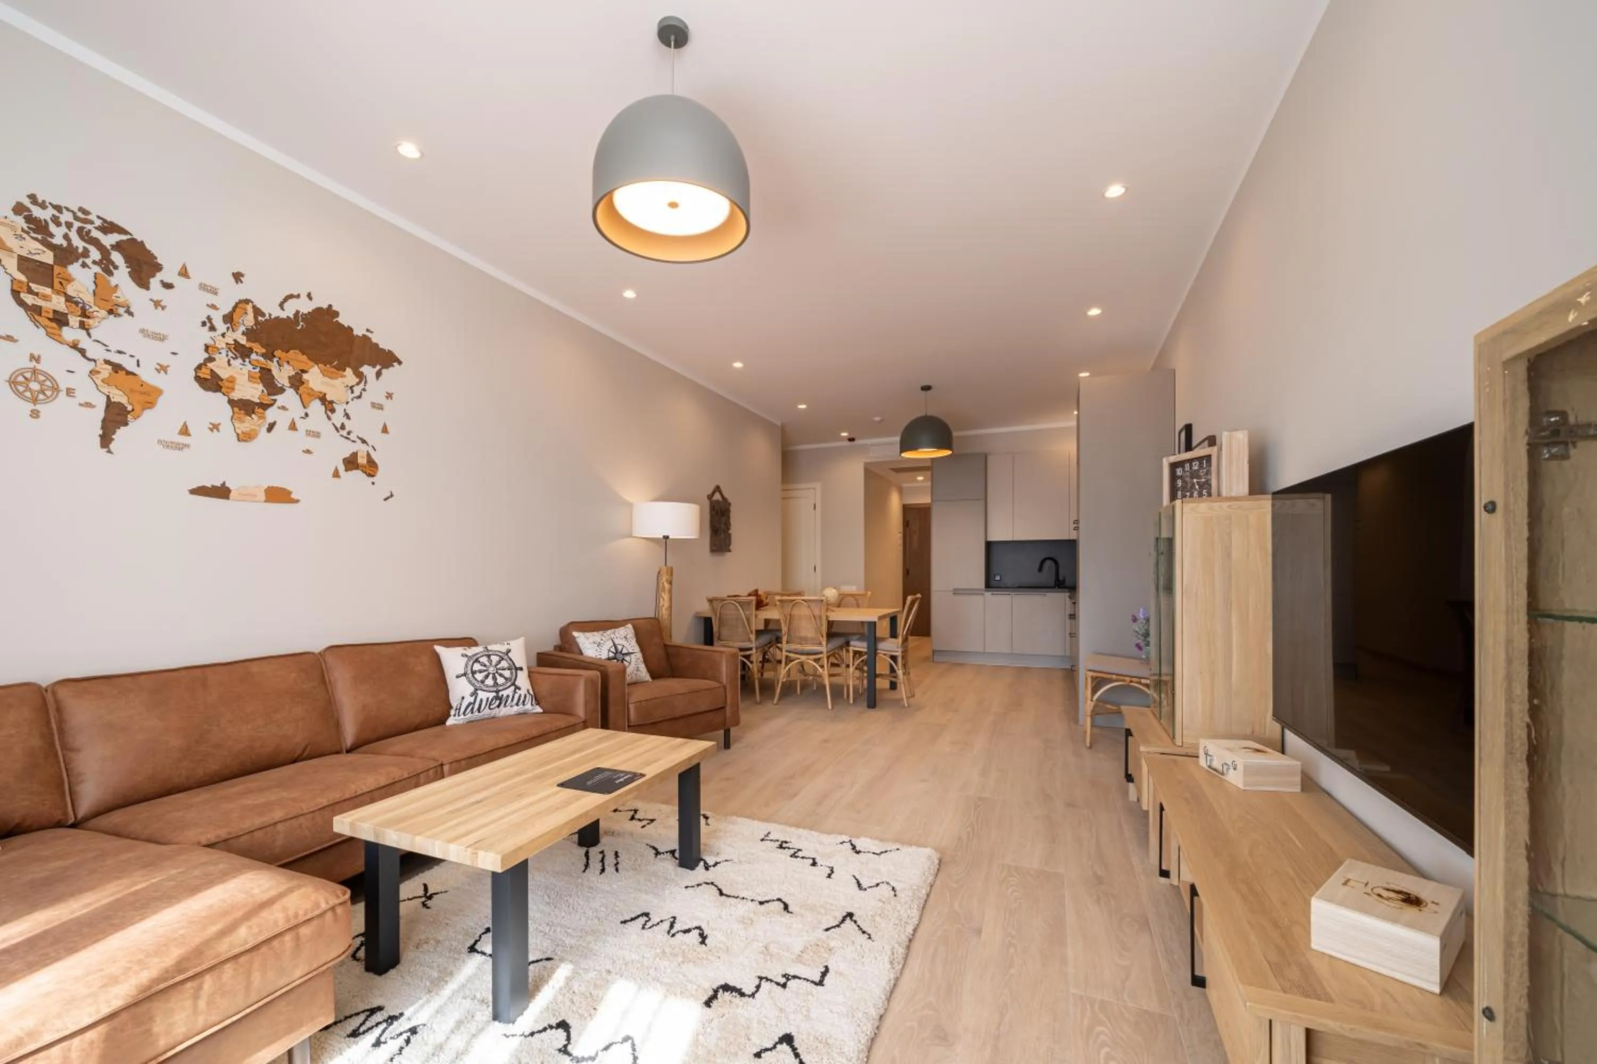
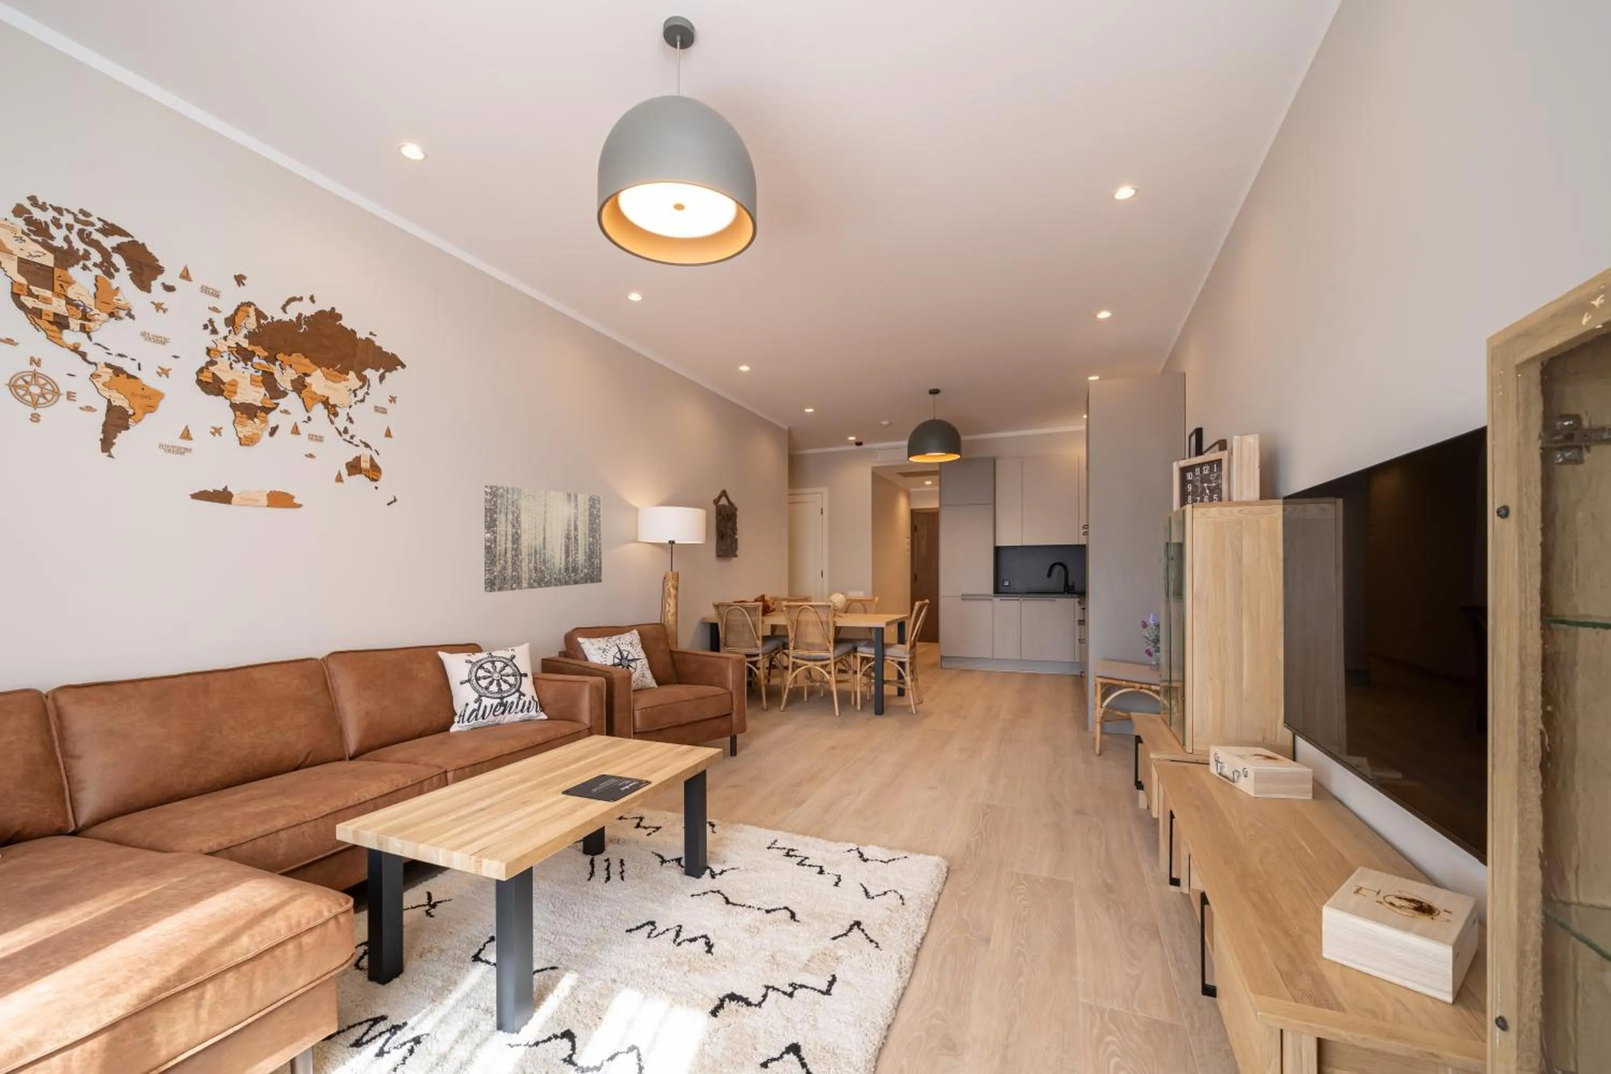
+ wall art (549, 538)
